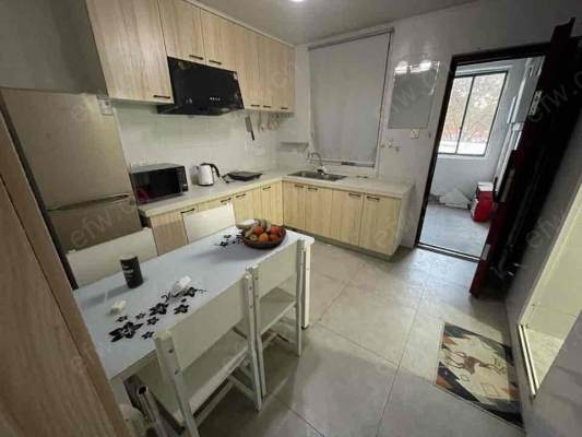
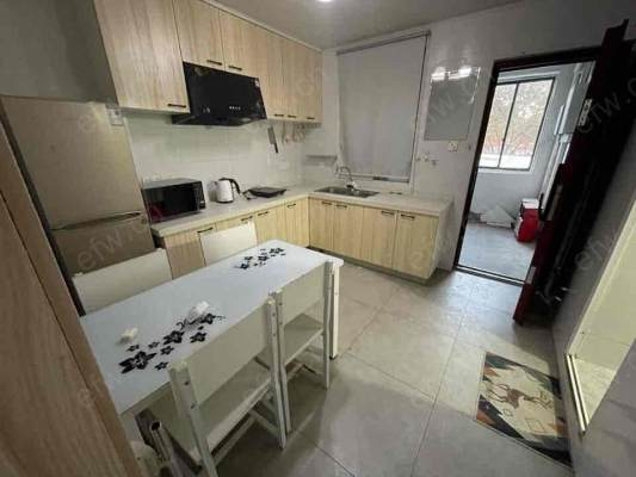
- fruit bowl (263, 231)
- beverage can (131, 270)
